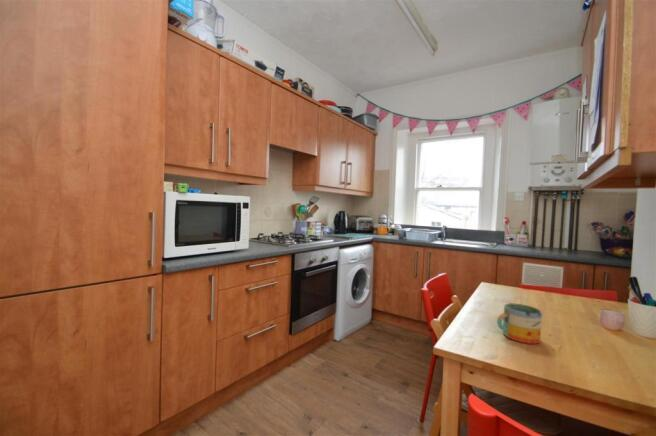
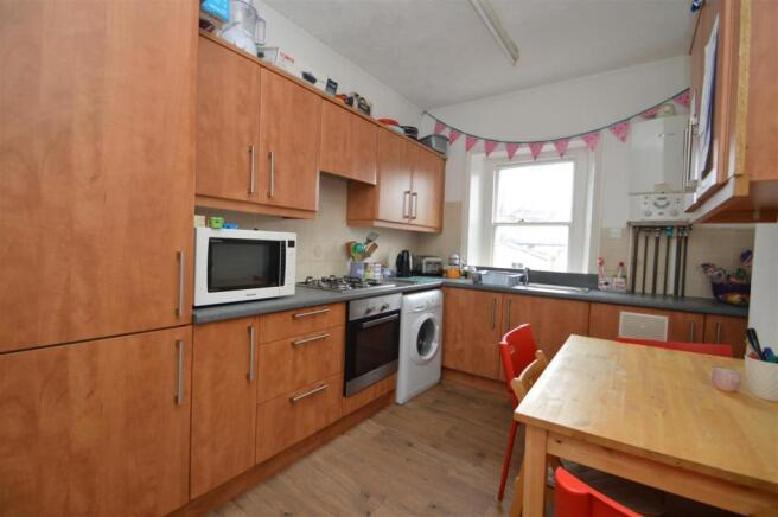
- mug (517, 322)
